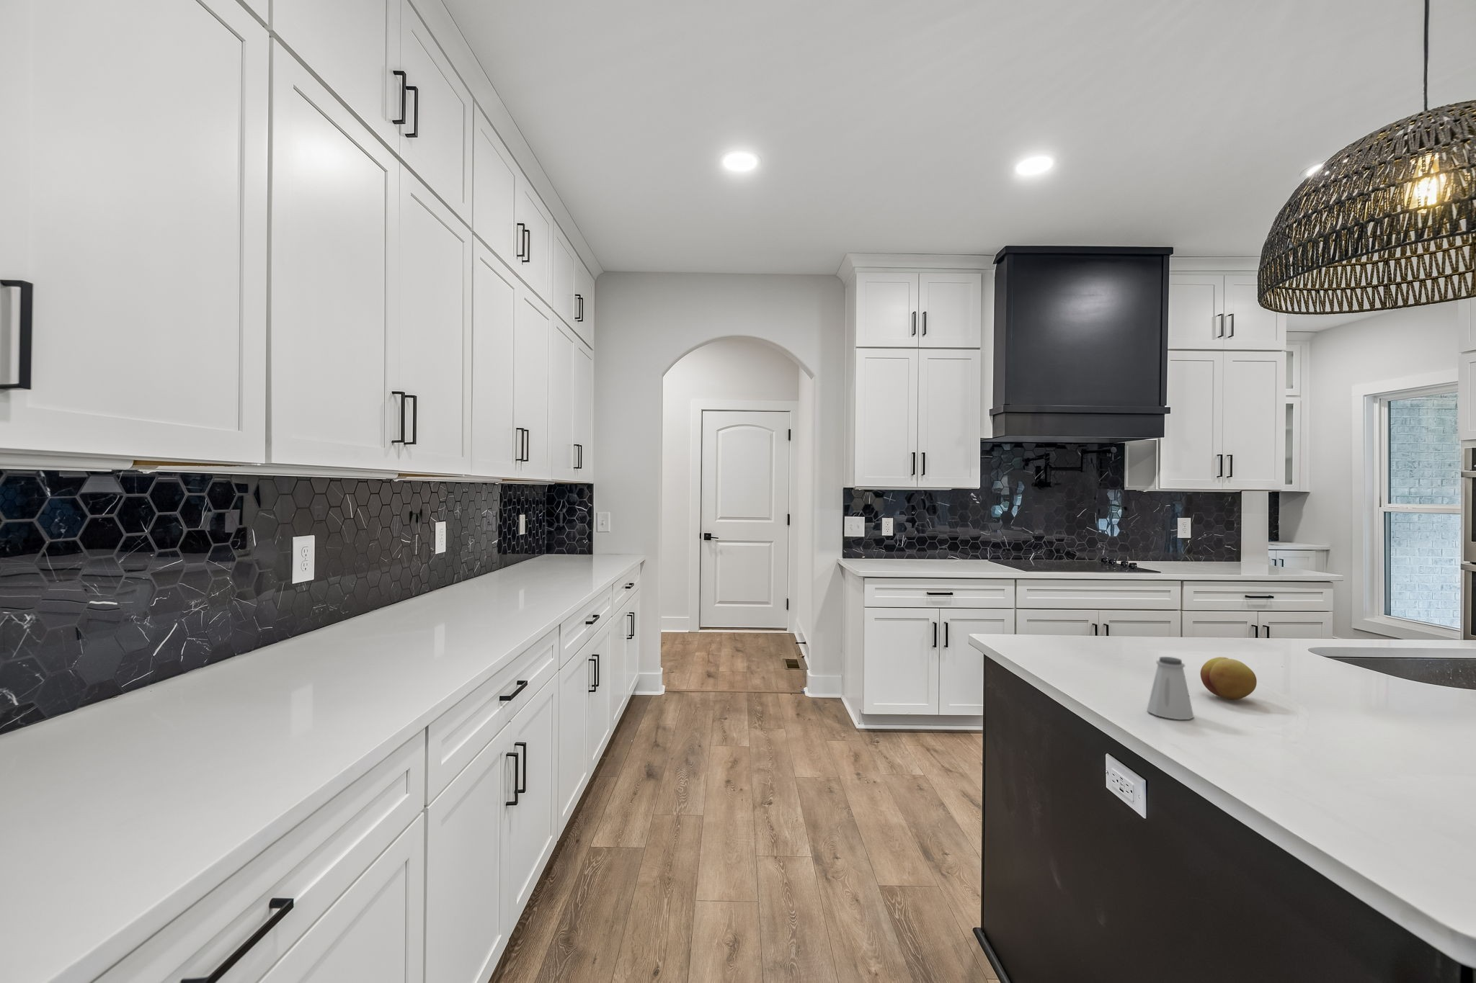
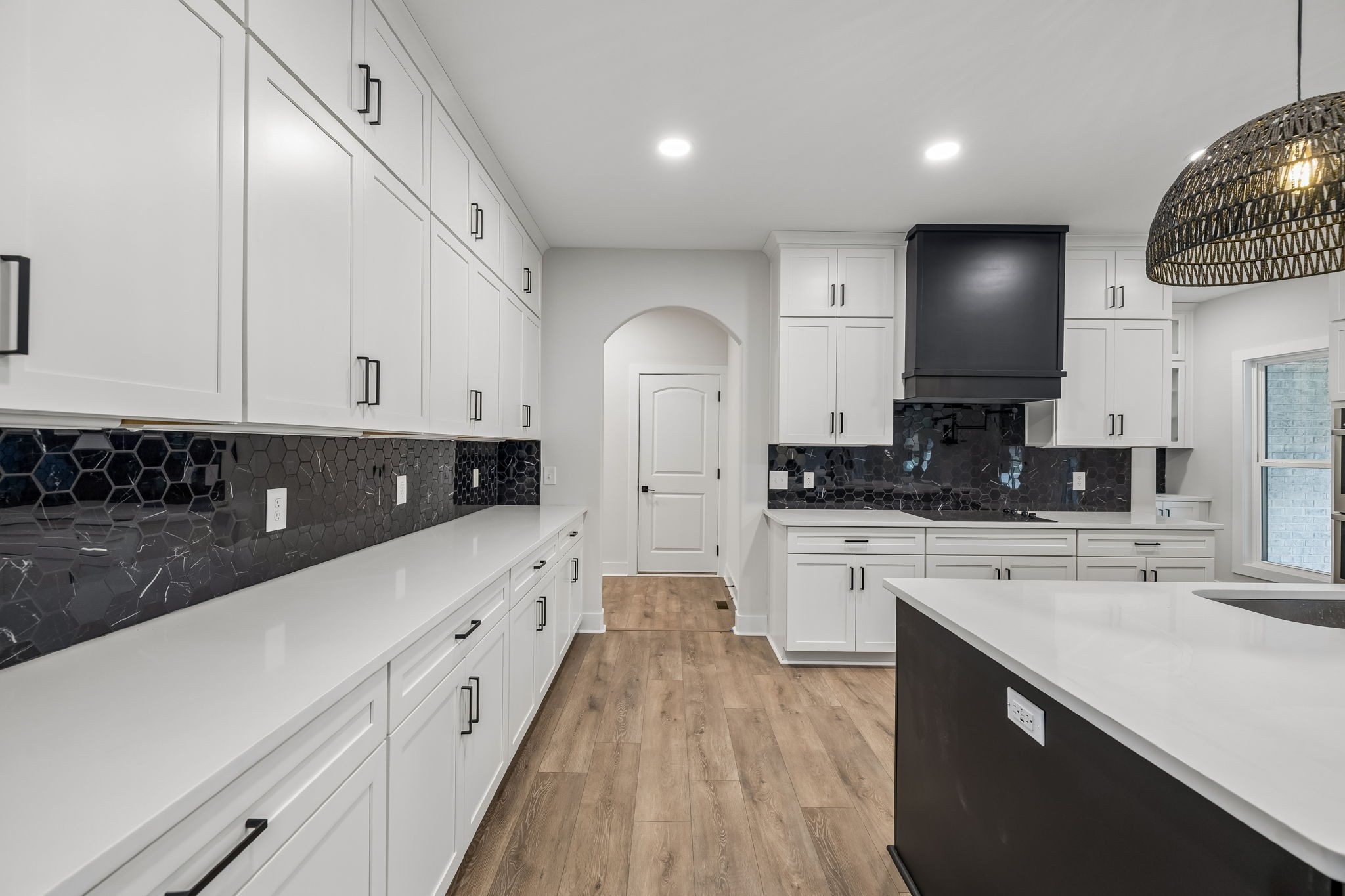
- saltshaker (1170, 686)
- fruit (1227, 678)
